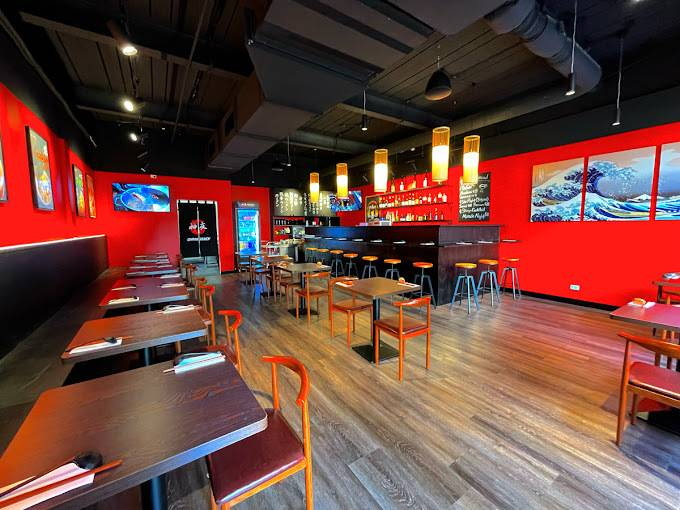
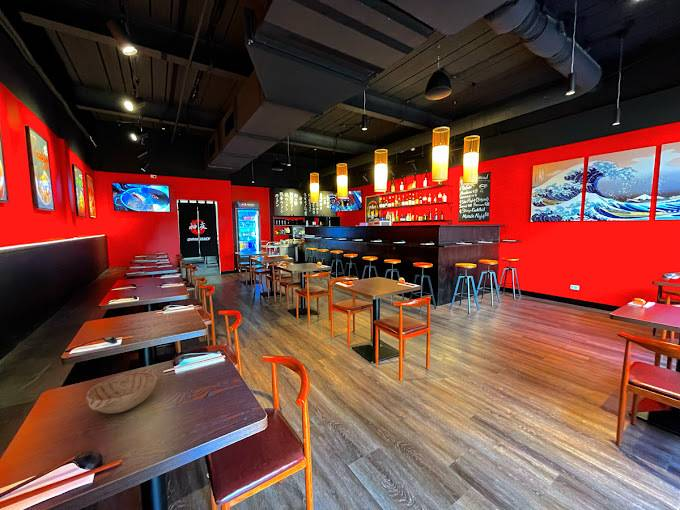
+ decorative bowl (124, 394)
